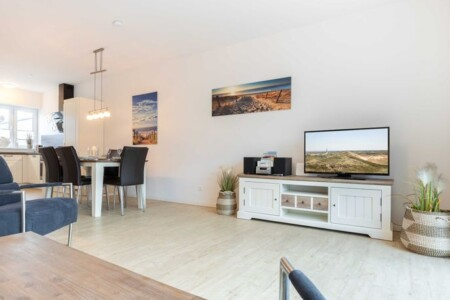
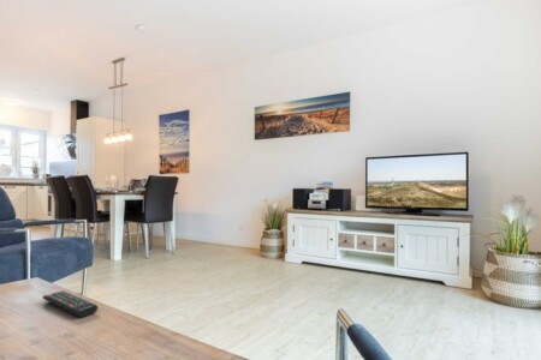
+ remote control (69, 302)
